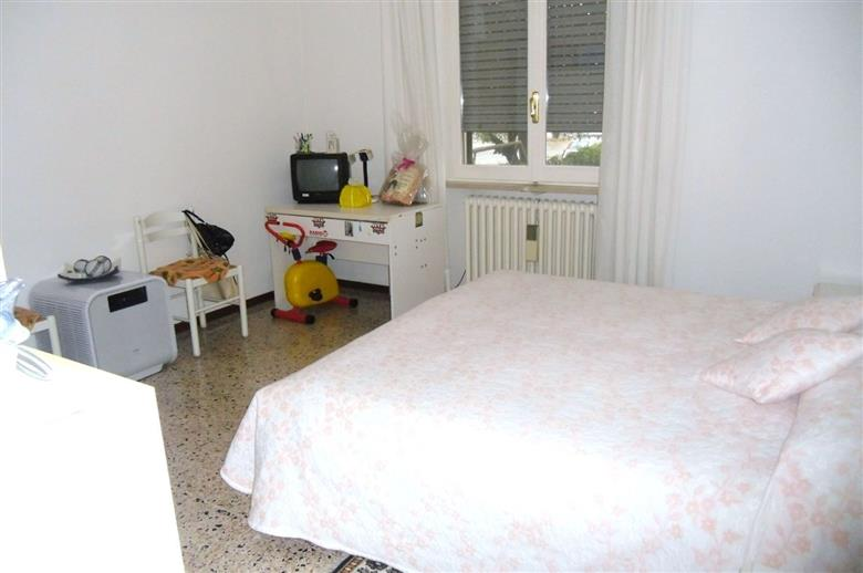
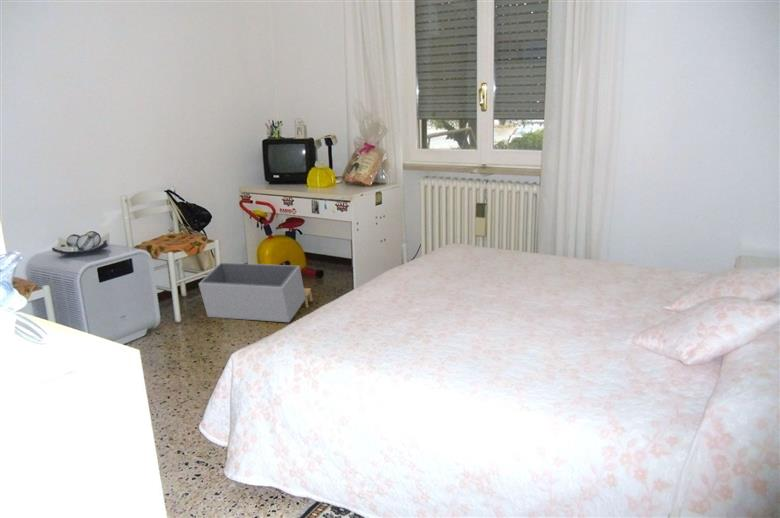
+ storage bin (257, 288)
